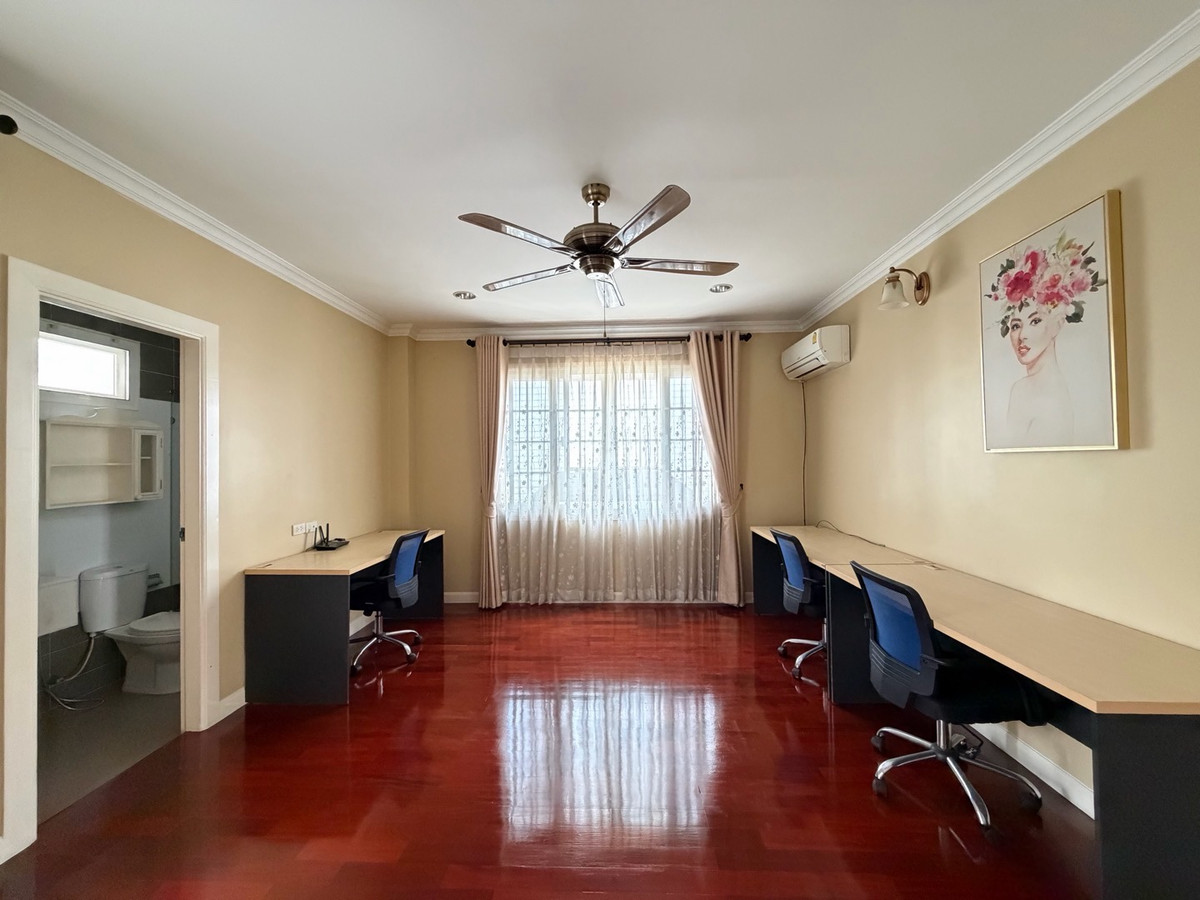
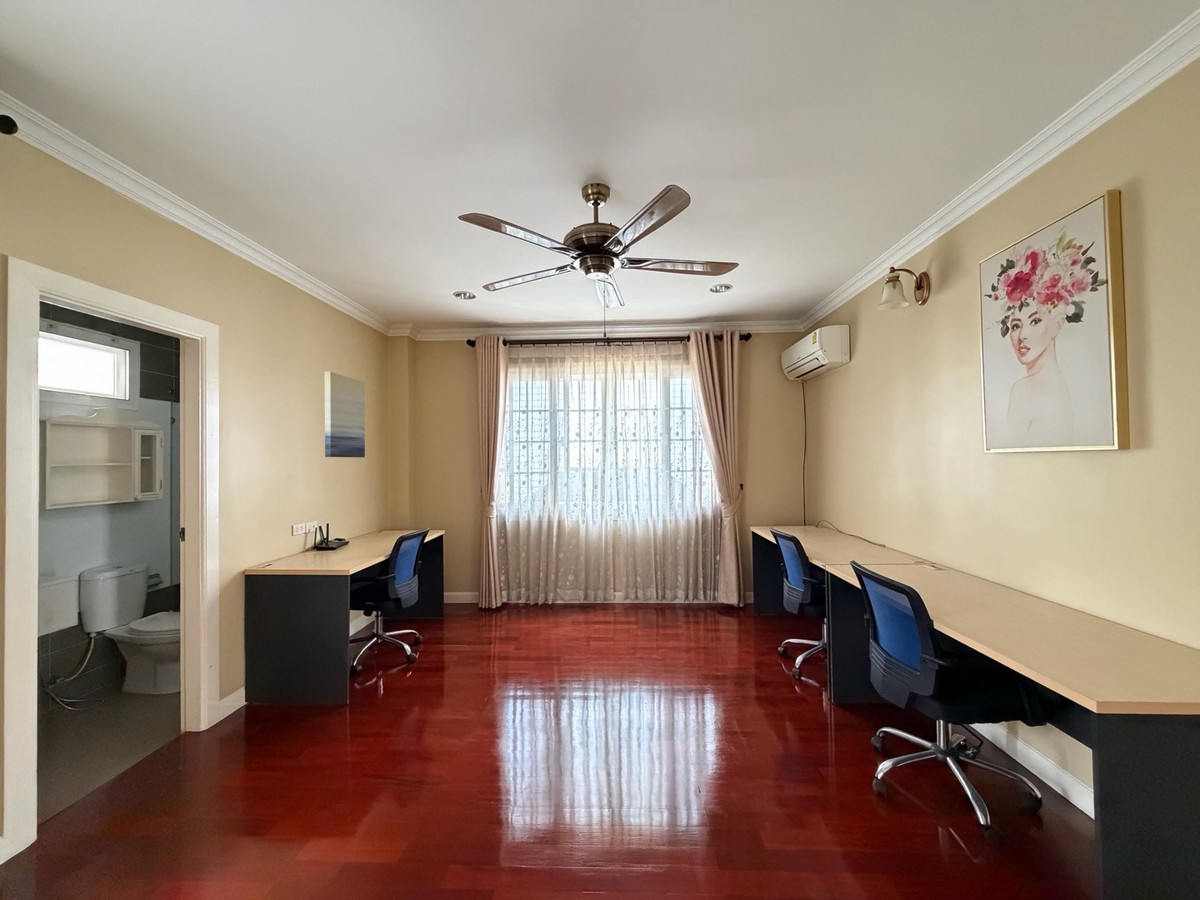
+ wall art (346, 417)
